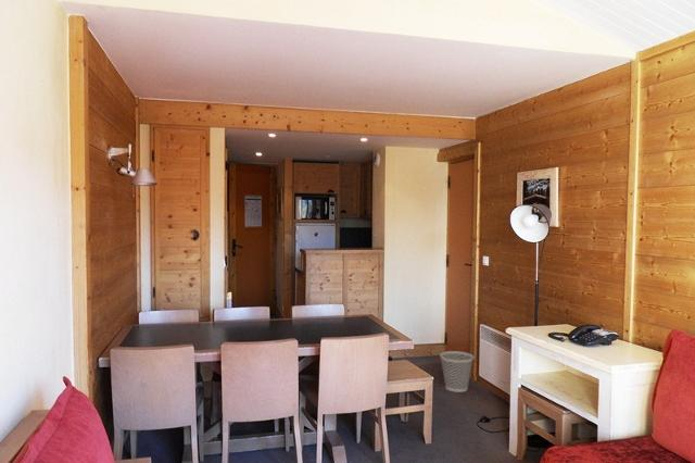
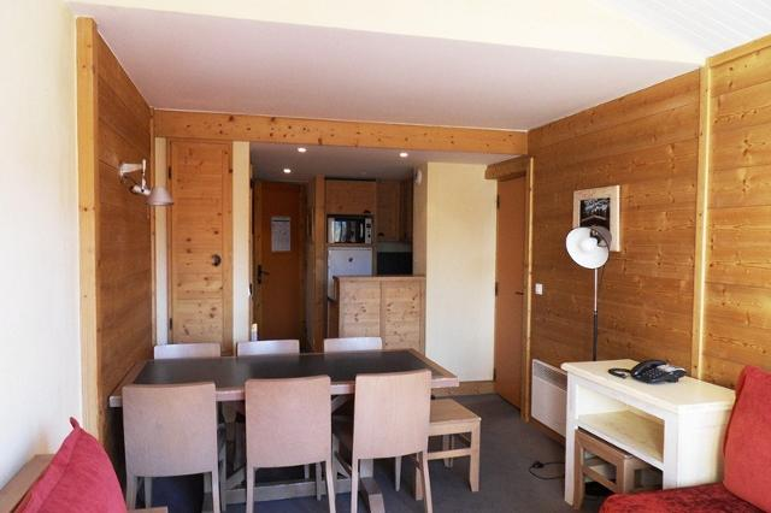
- wastebasket (456, 372)
